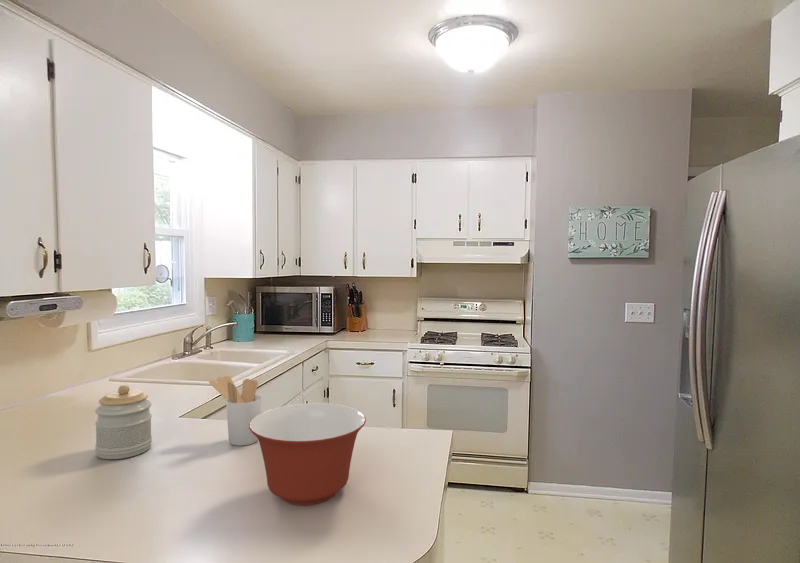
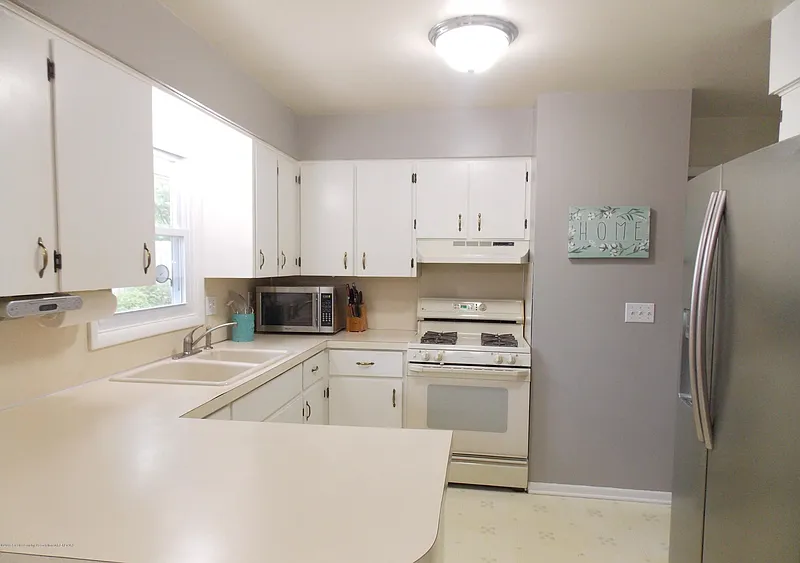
- mixing bowl (308, 455)
- utensil holder (236, 407)
- jar (124, 417)
